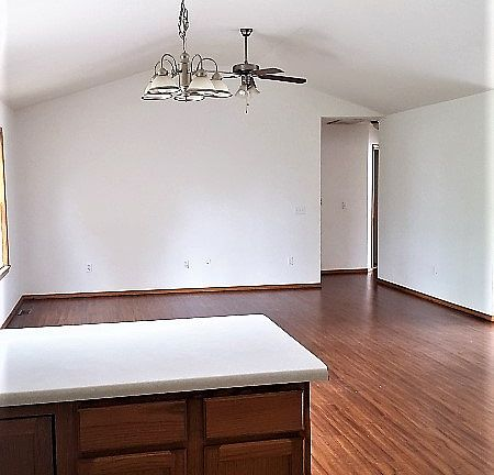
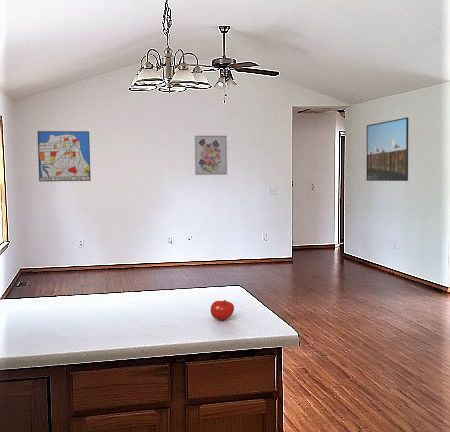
+ wall art (64, 156)
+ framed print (386, 151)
+ wall art (210, 155)
+ fruit (222, 309)
